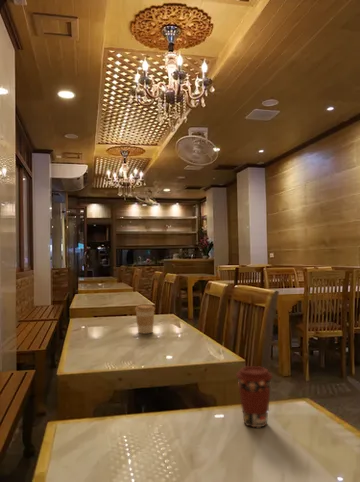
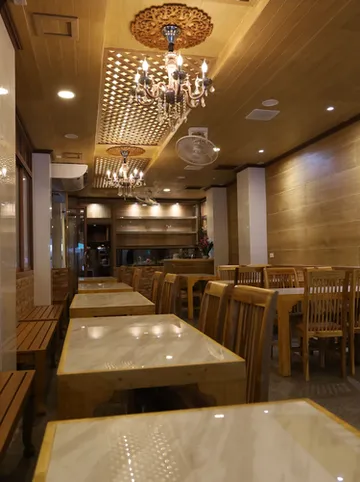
- coffee cup (145, 318)
- coffee cup (254, 396)
